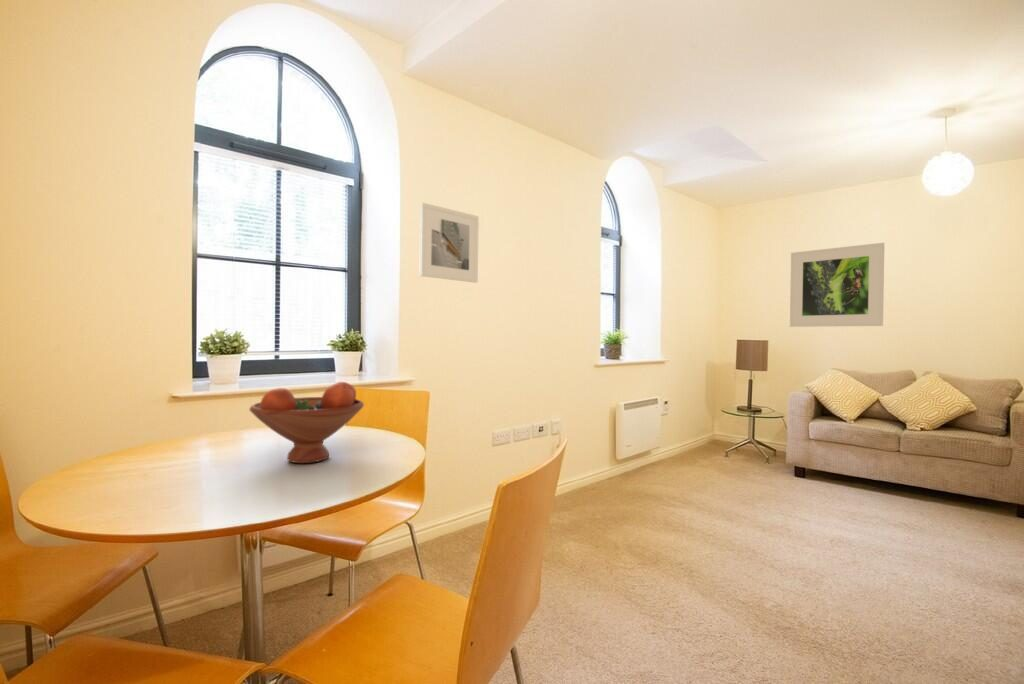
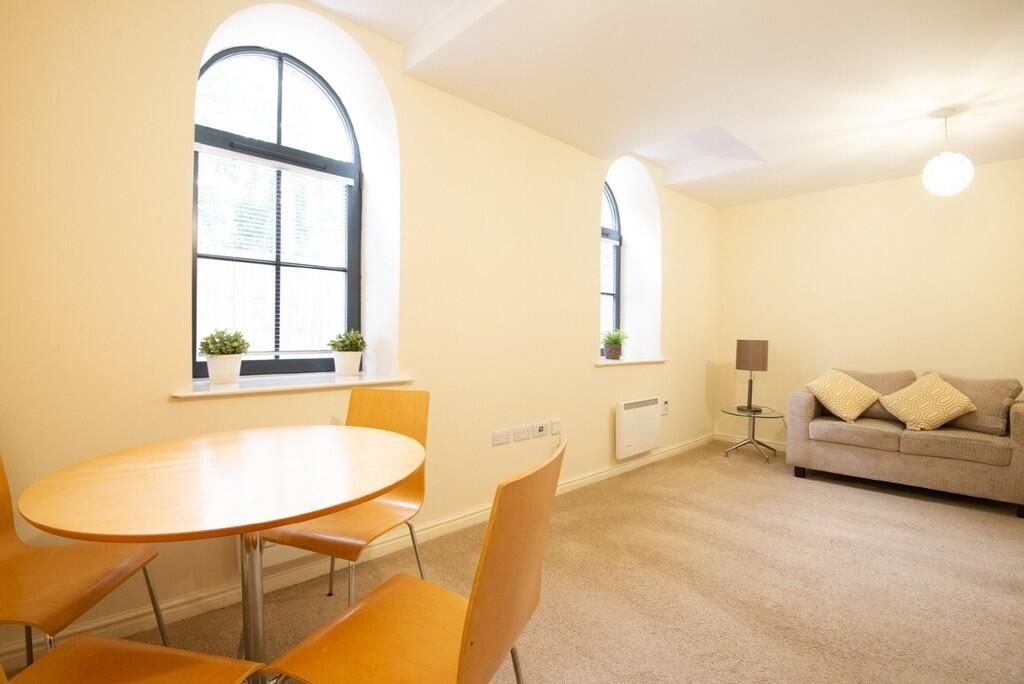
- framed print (834, 287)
- fruit bowl (308, 420)
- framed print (450, 244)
